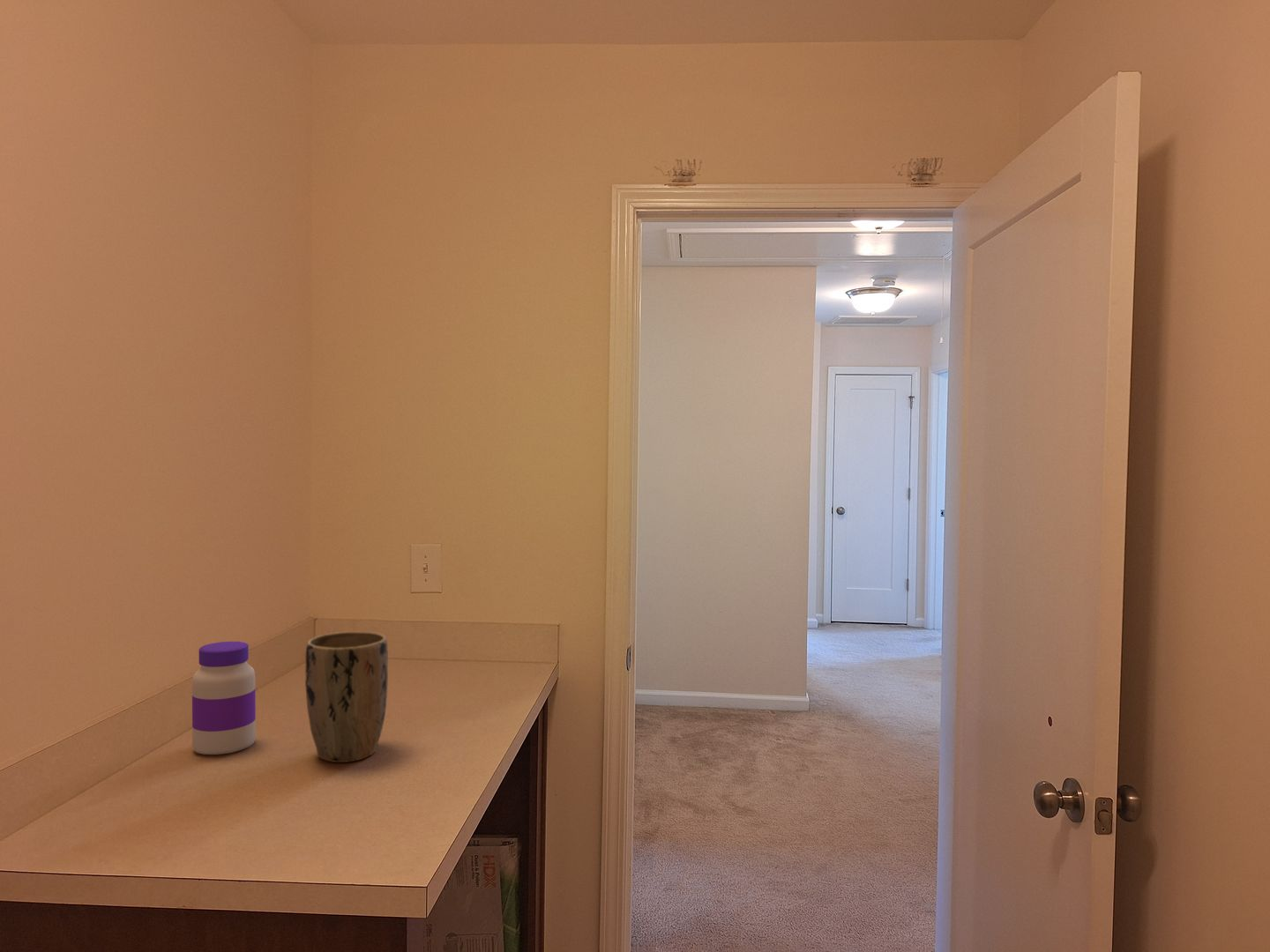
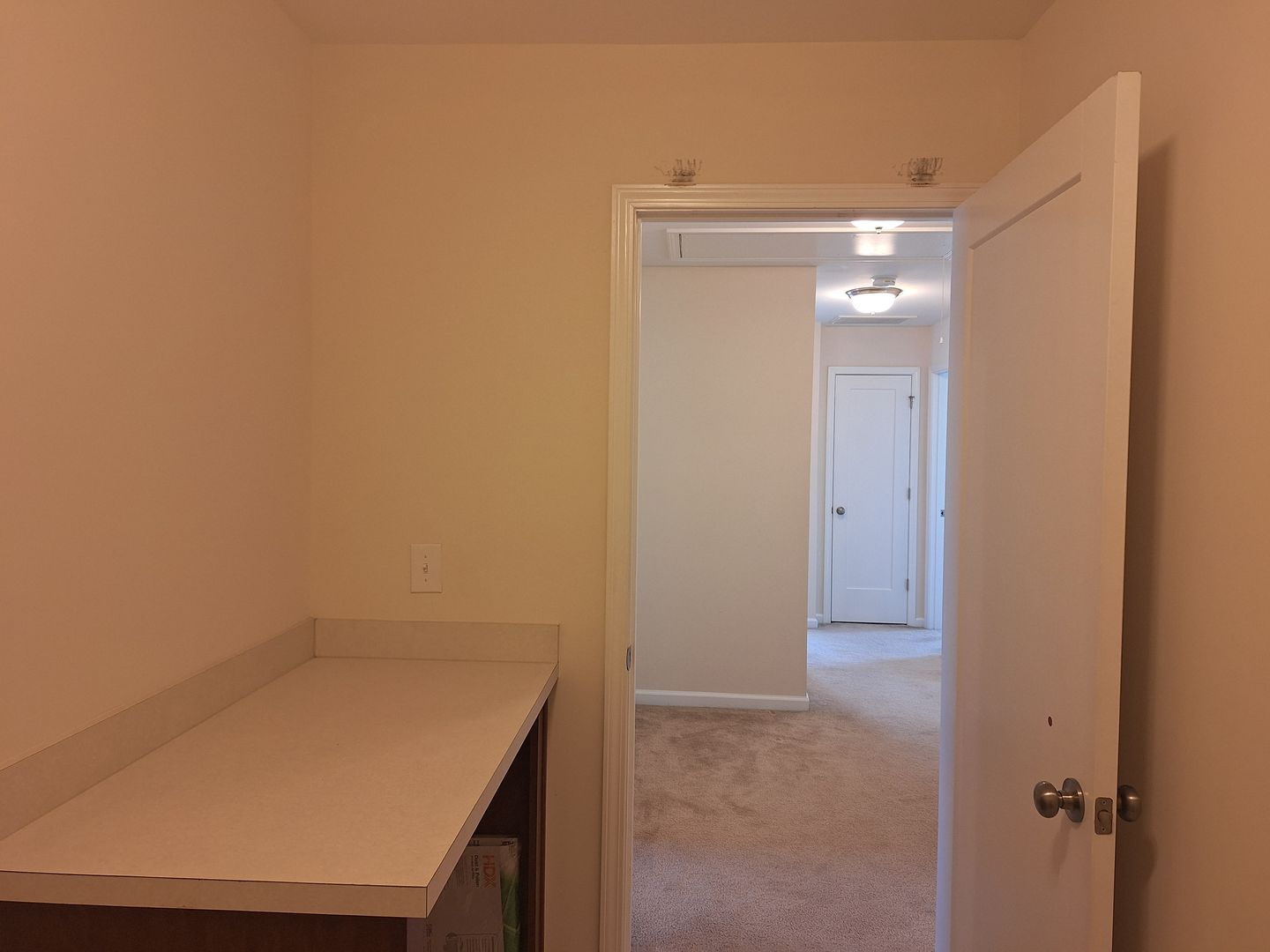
- jar (224, 695)
- plant pot (347, 695)
